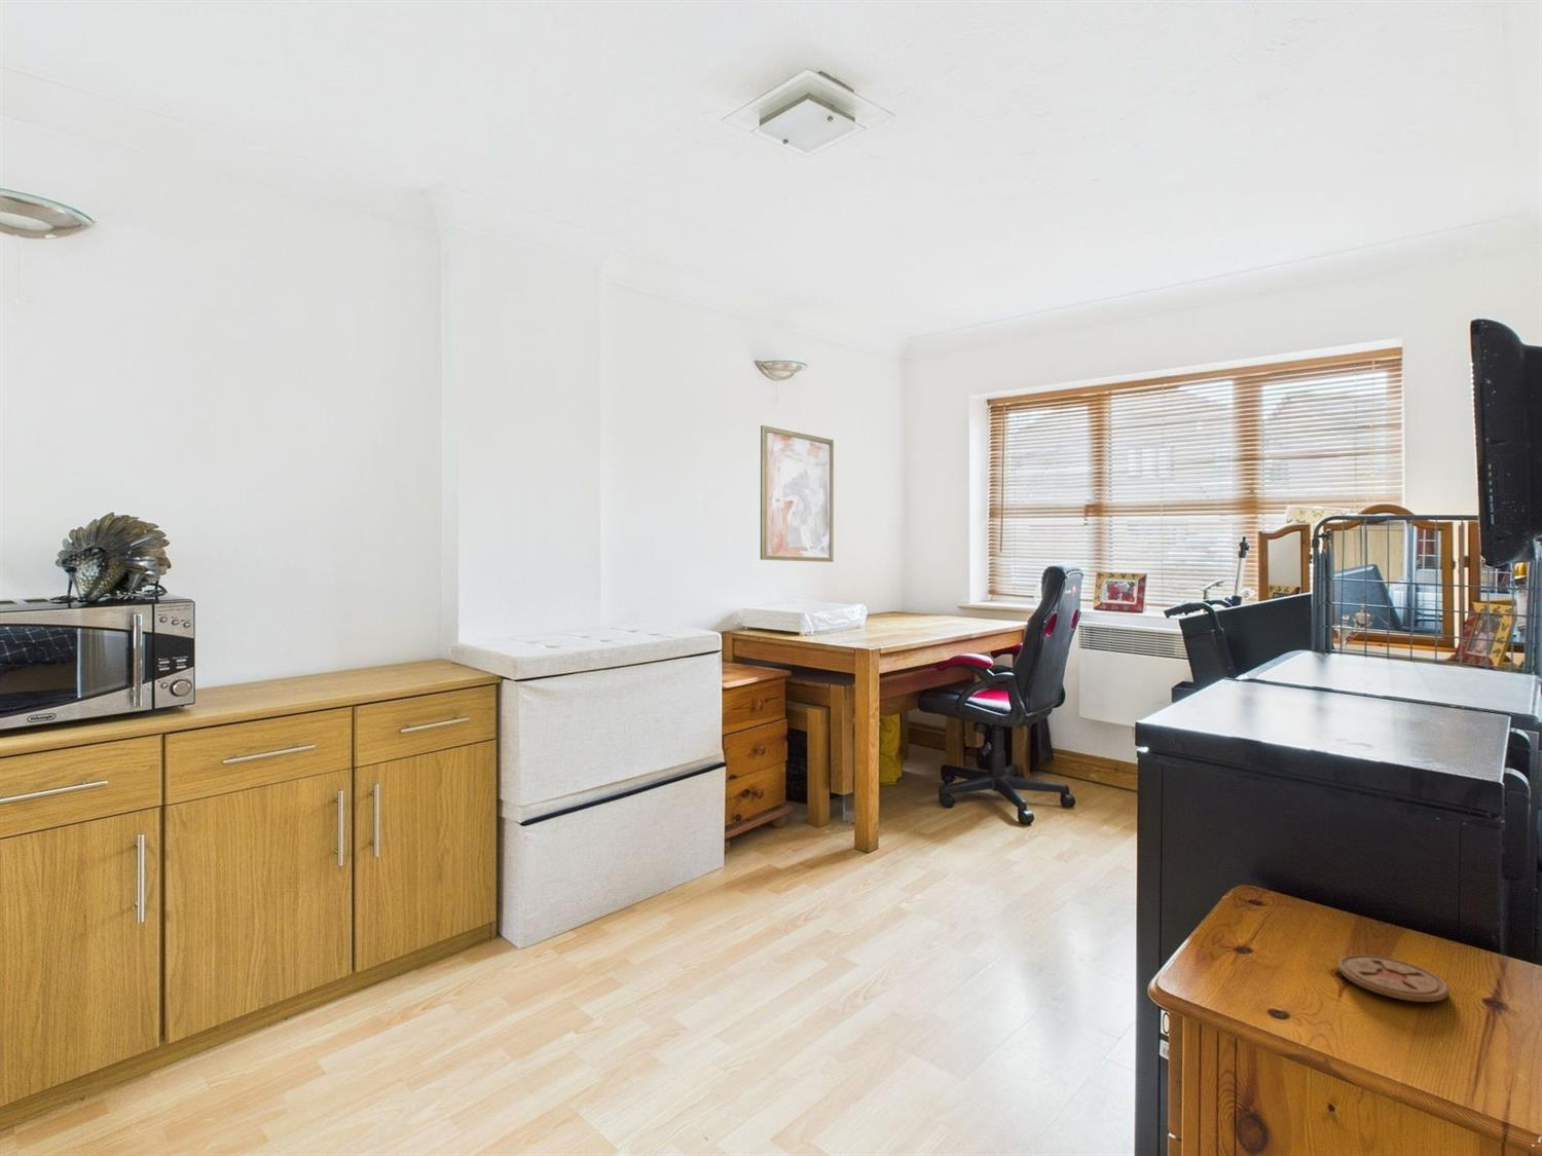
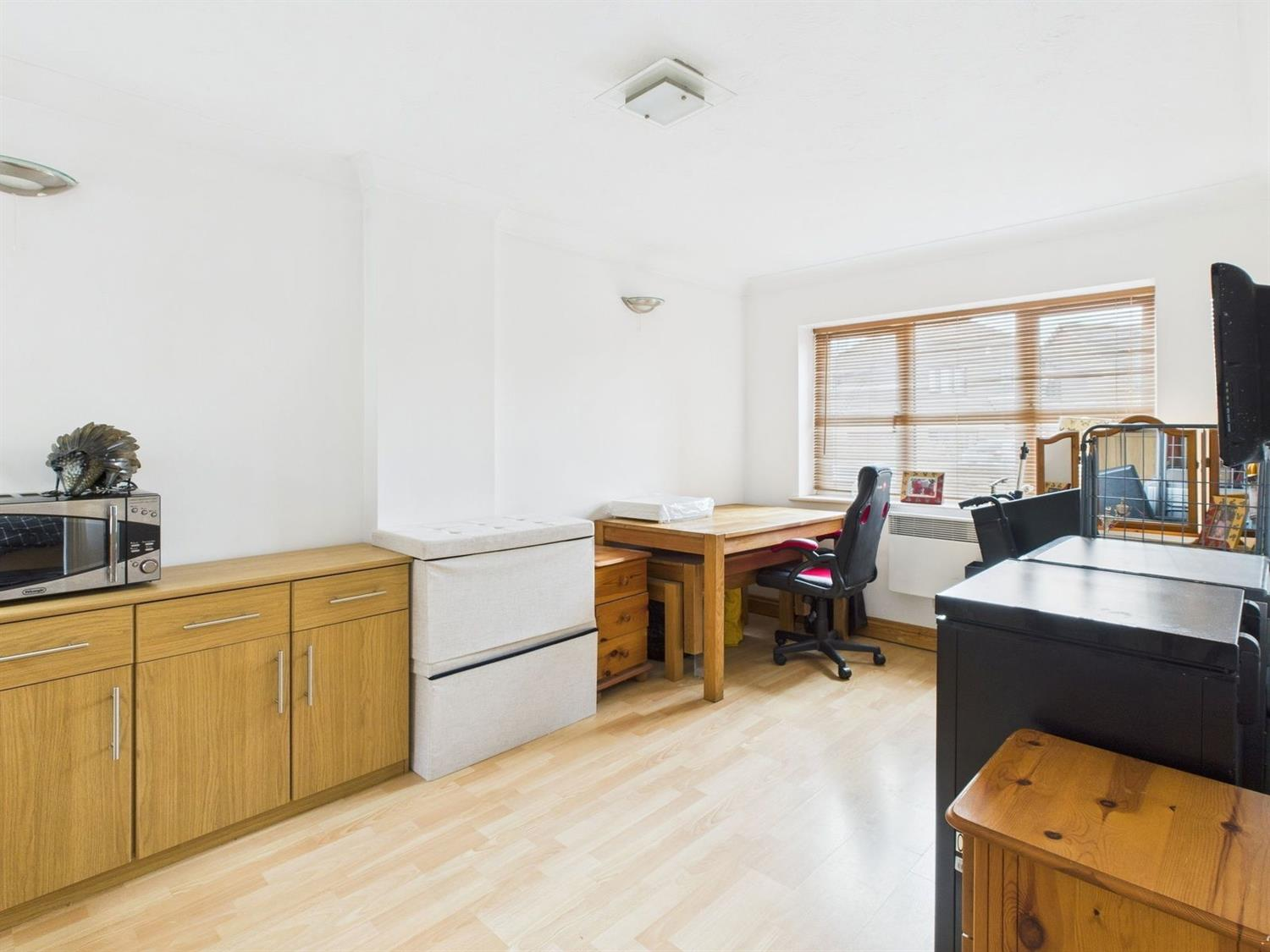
- coaster (1391, 976)
- wall art (799, 497)
